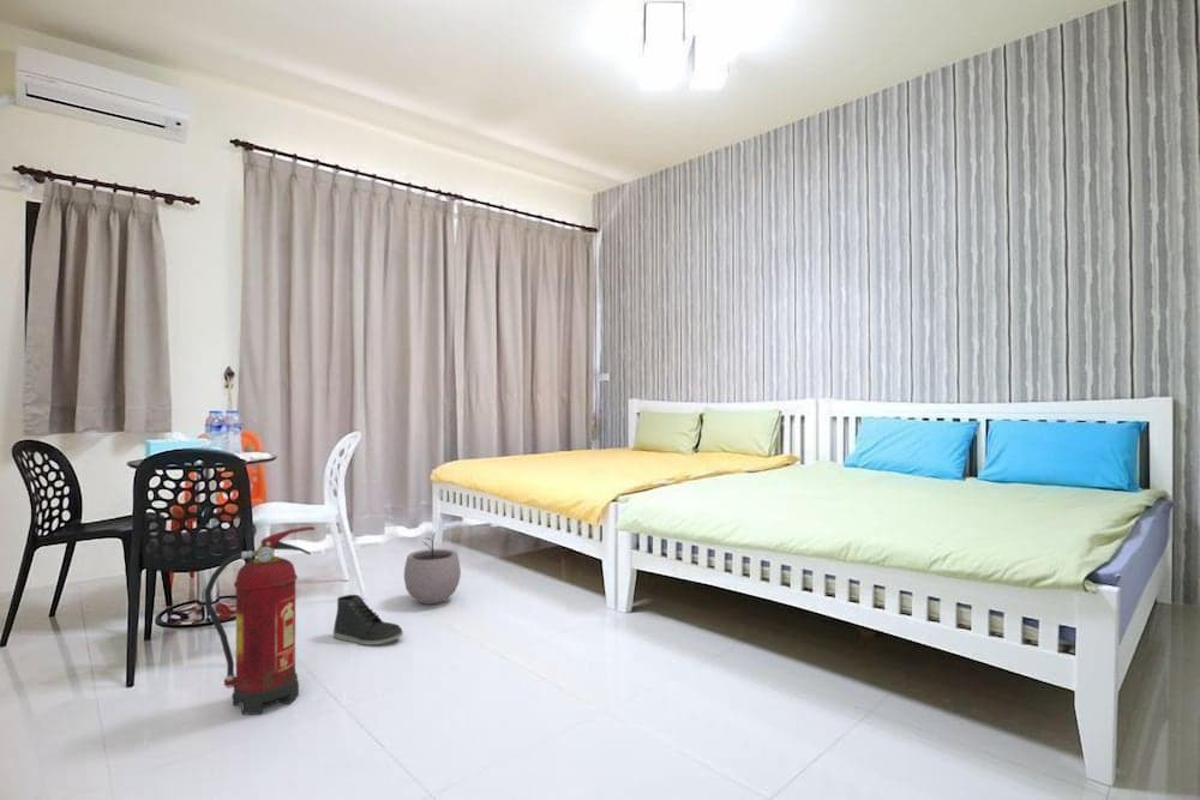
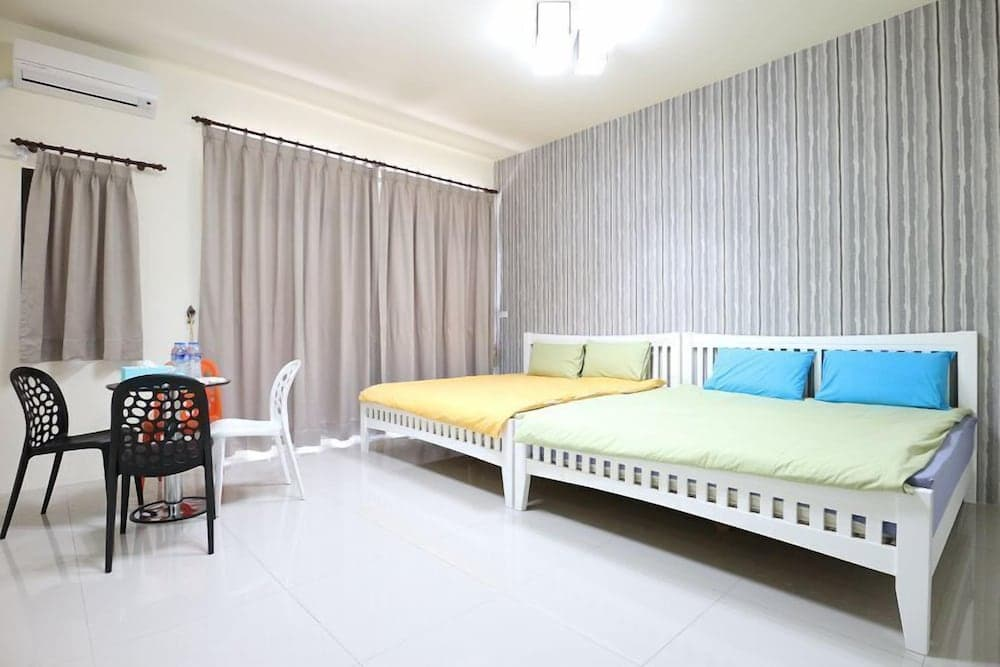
- fire extinguisher (262, 615)
- sneaker (366, 618)
- plant pot (432, 566)
